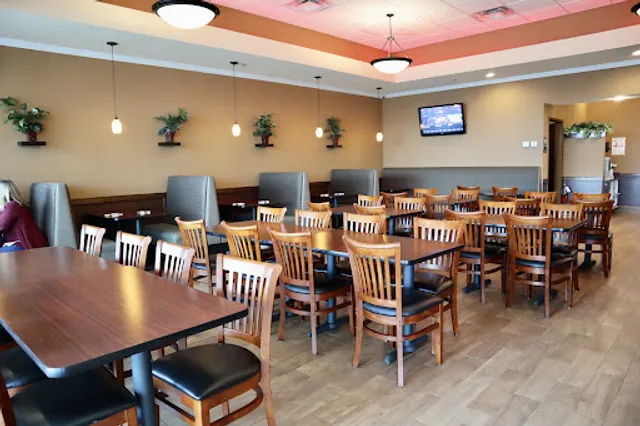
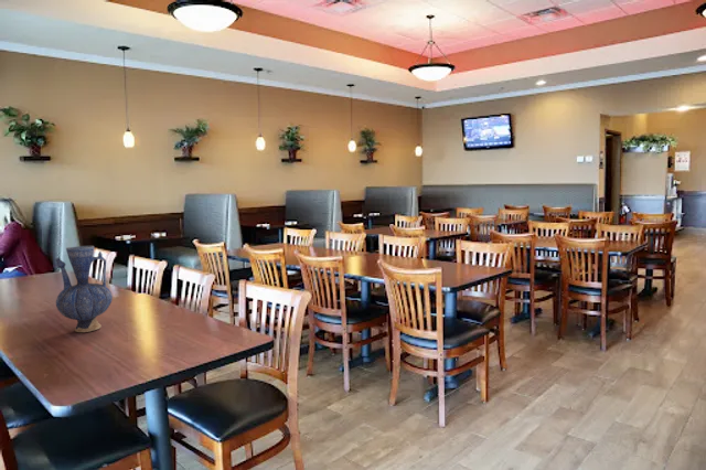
+ vase (83, 288)
